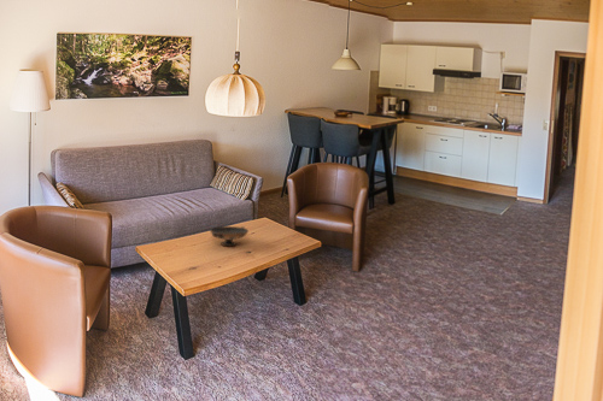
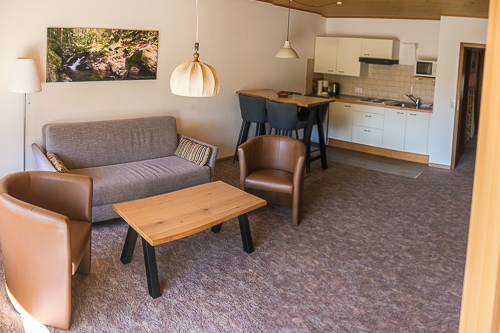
- decorative bowl (228, 236)
